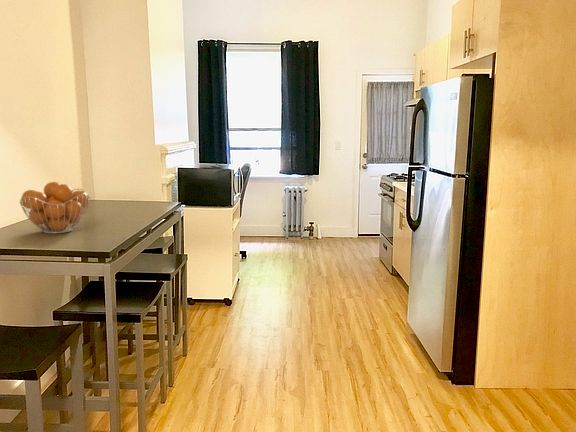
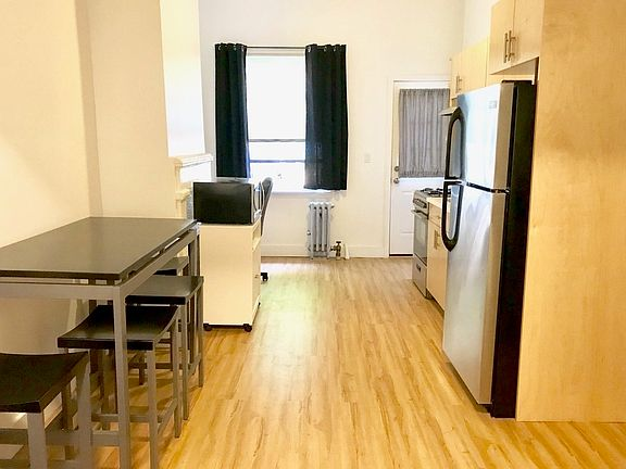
- fruit basket (56, 207)
